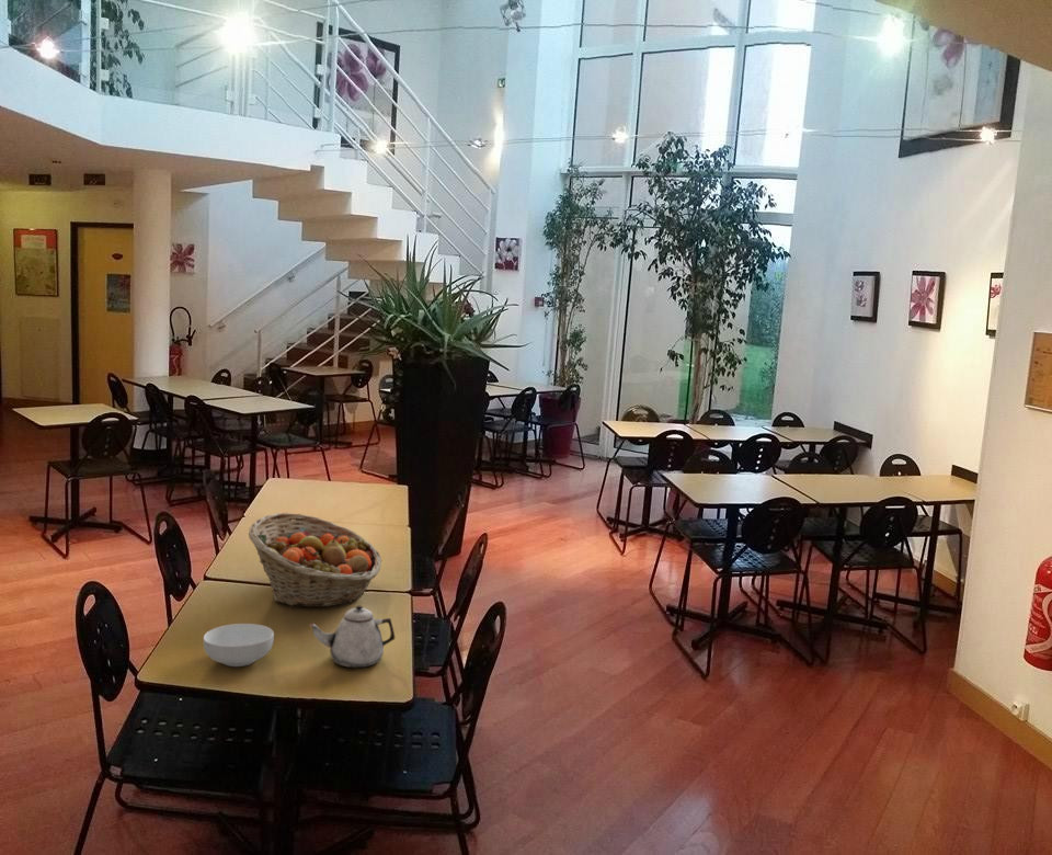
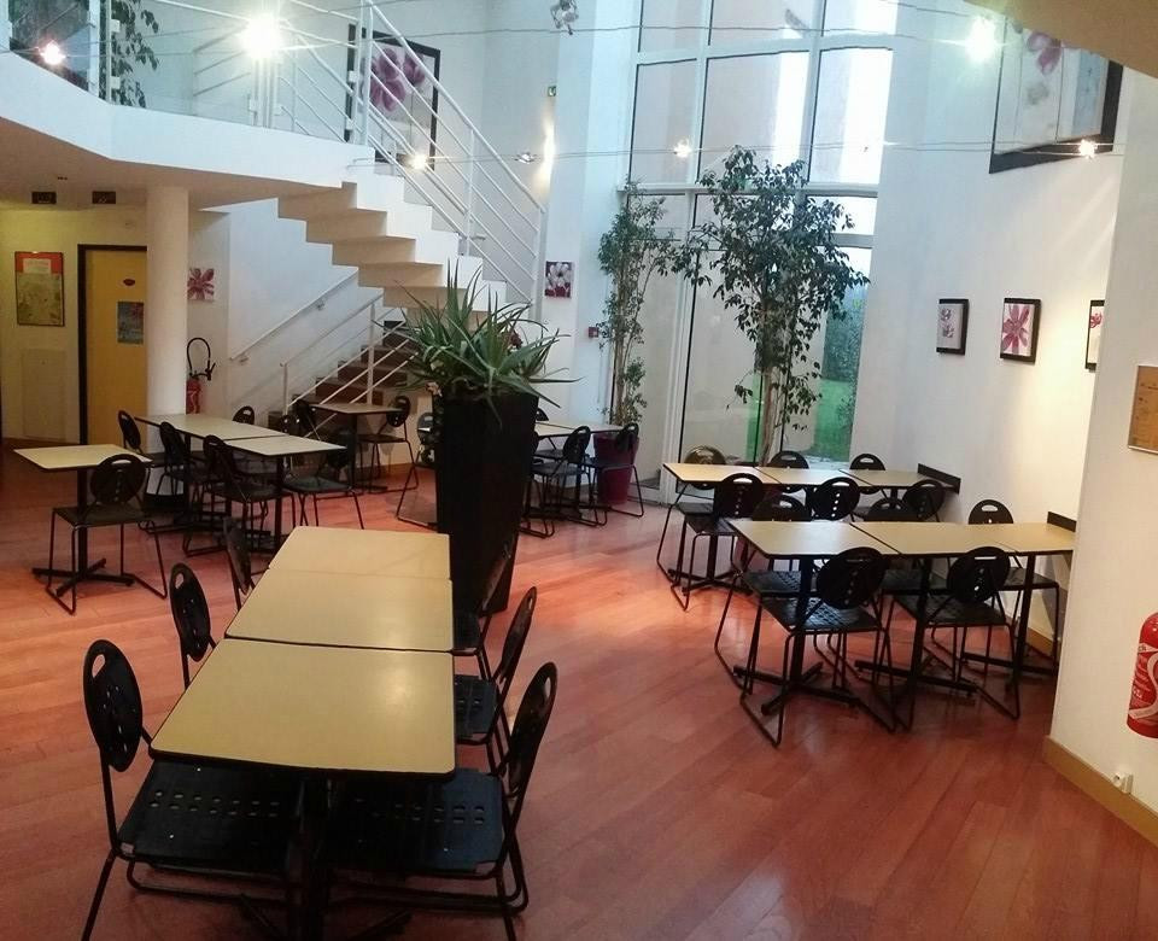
- fruit basket (316, 557)
- cereal bowl (238, 647)
- teapot (352, 632)
